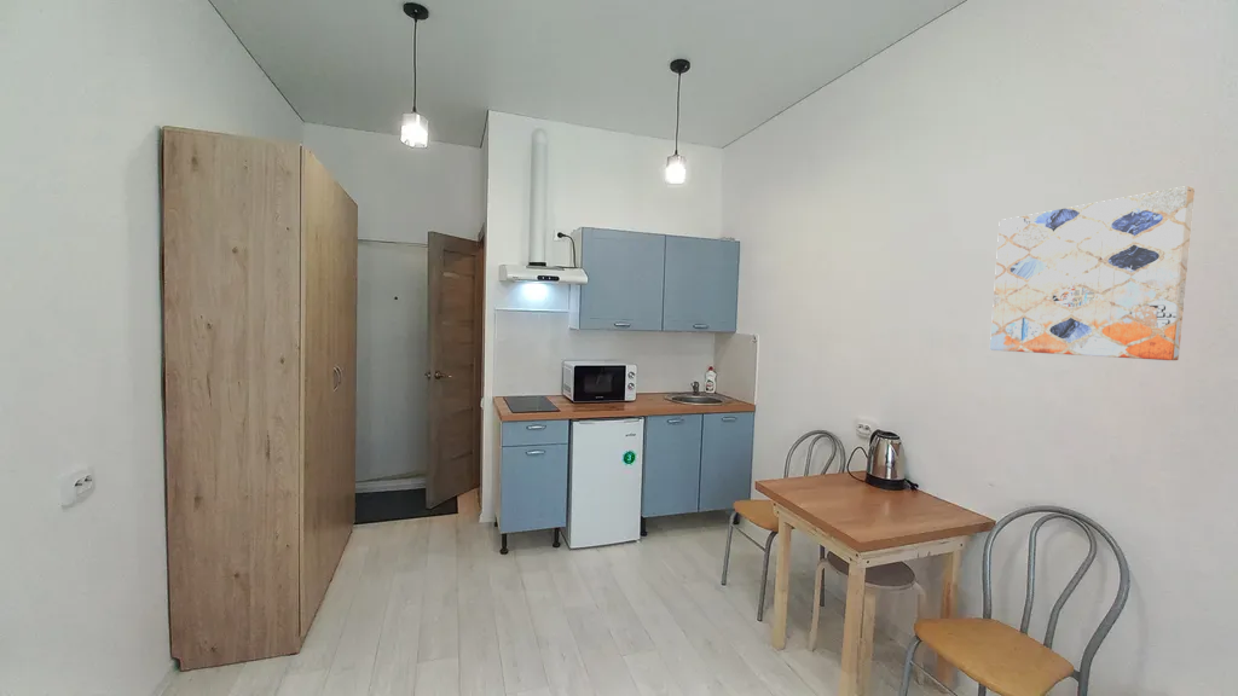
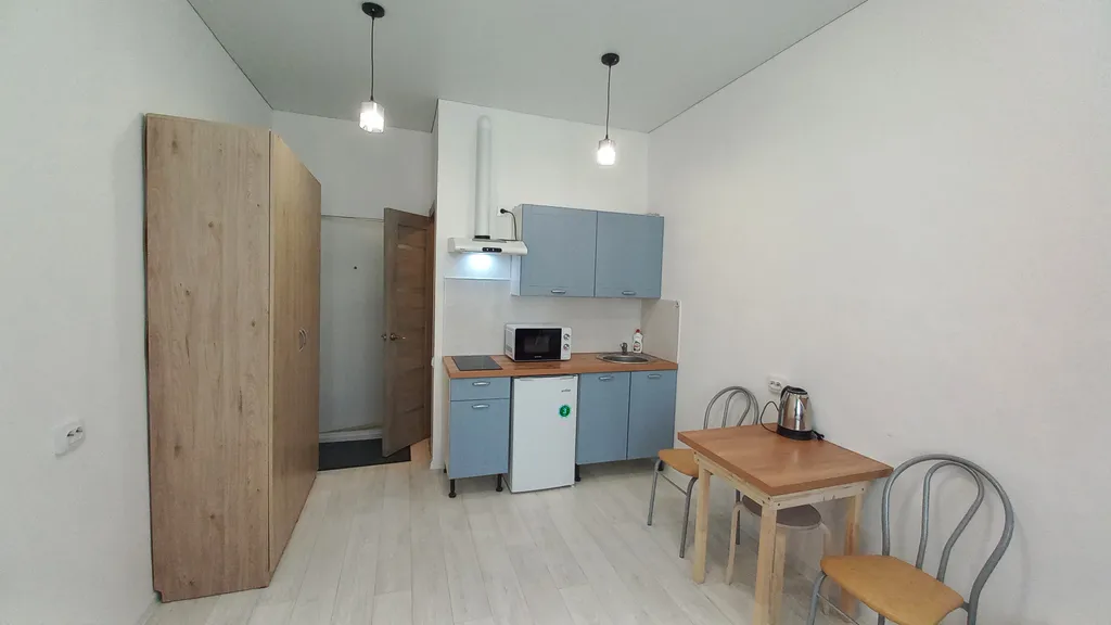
- wall art (1077, 280)
